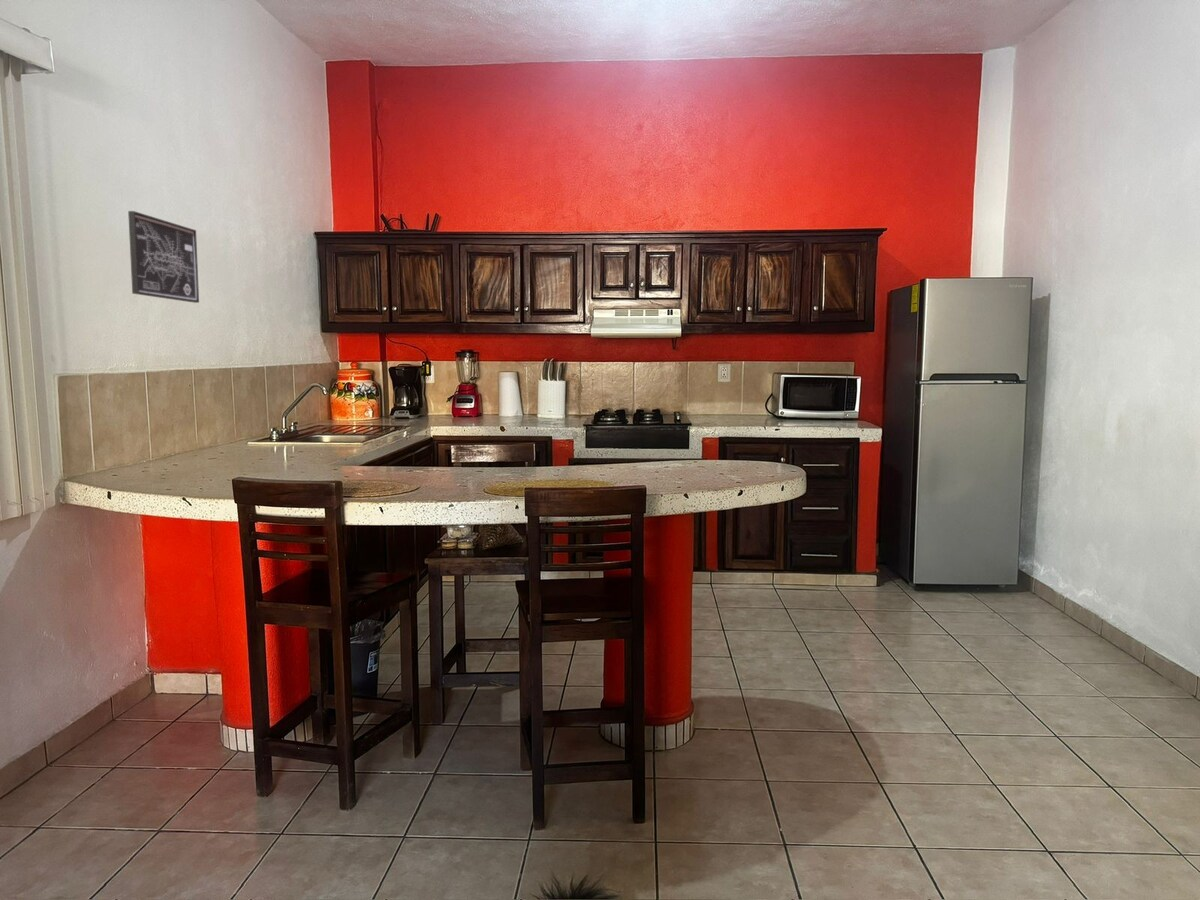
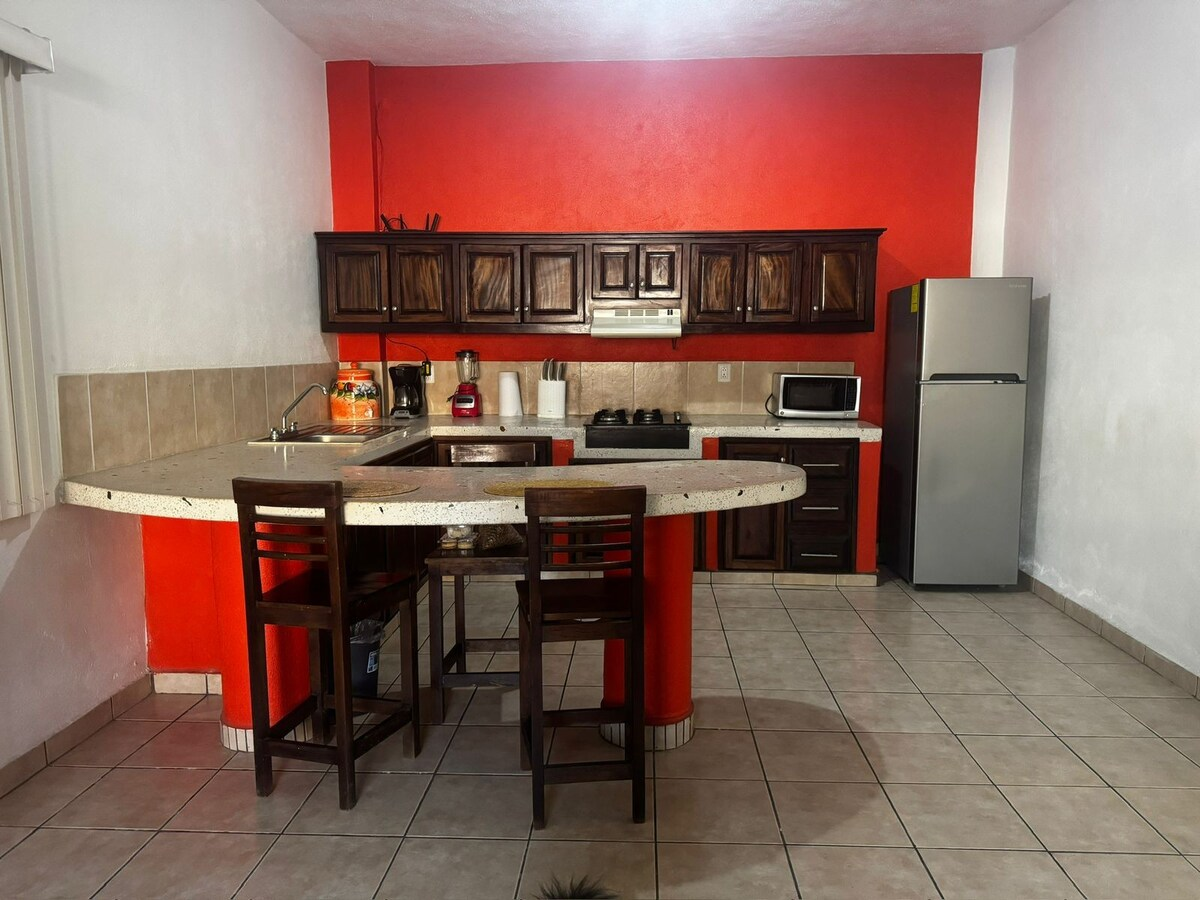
- wall art (166, 259)
